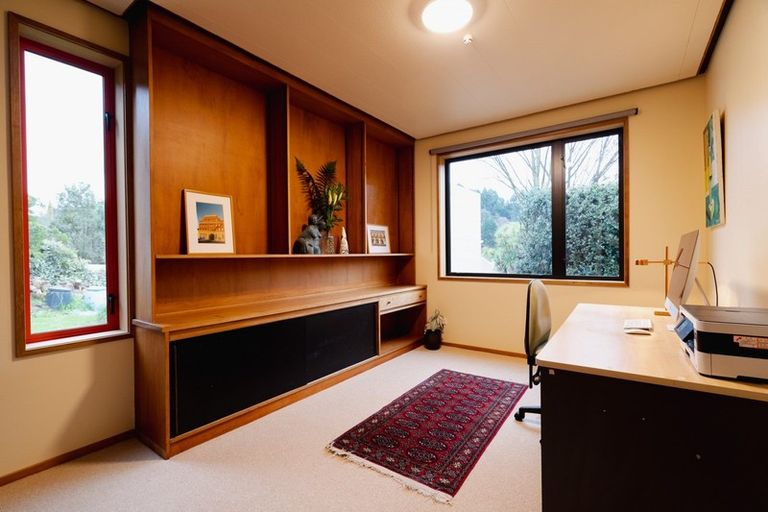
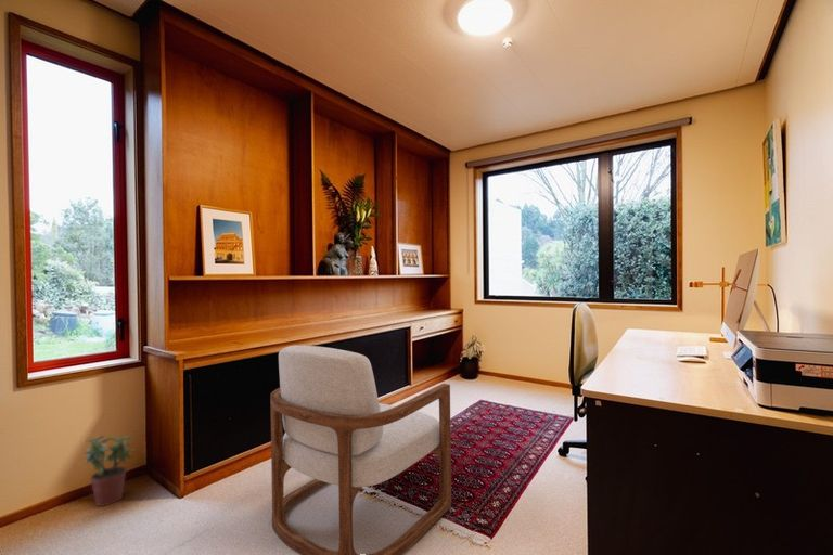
+ potted plant (104, 467)
+ armchair (358, 425)
